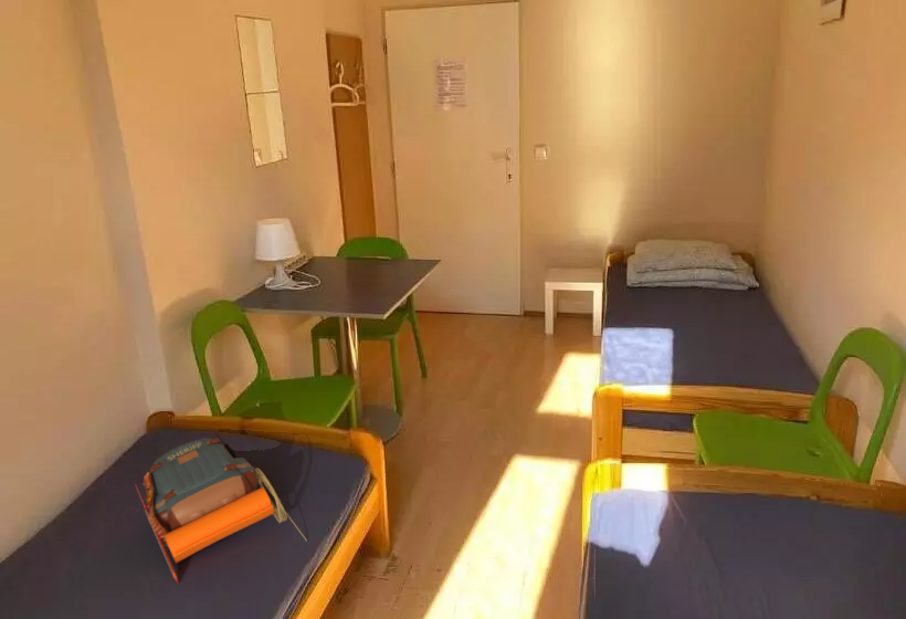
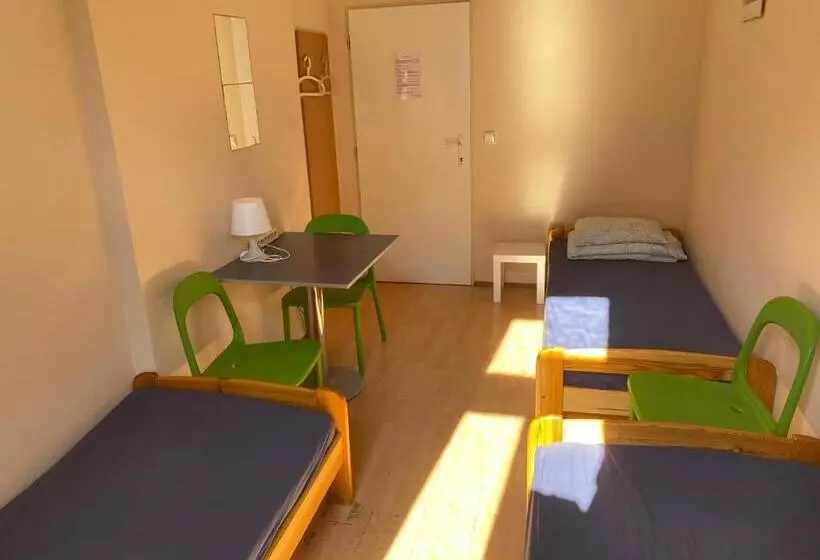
- backpack (221, 492)
